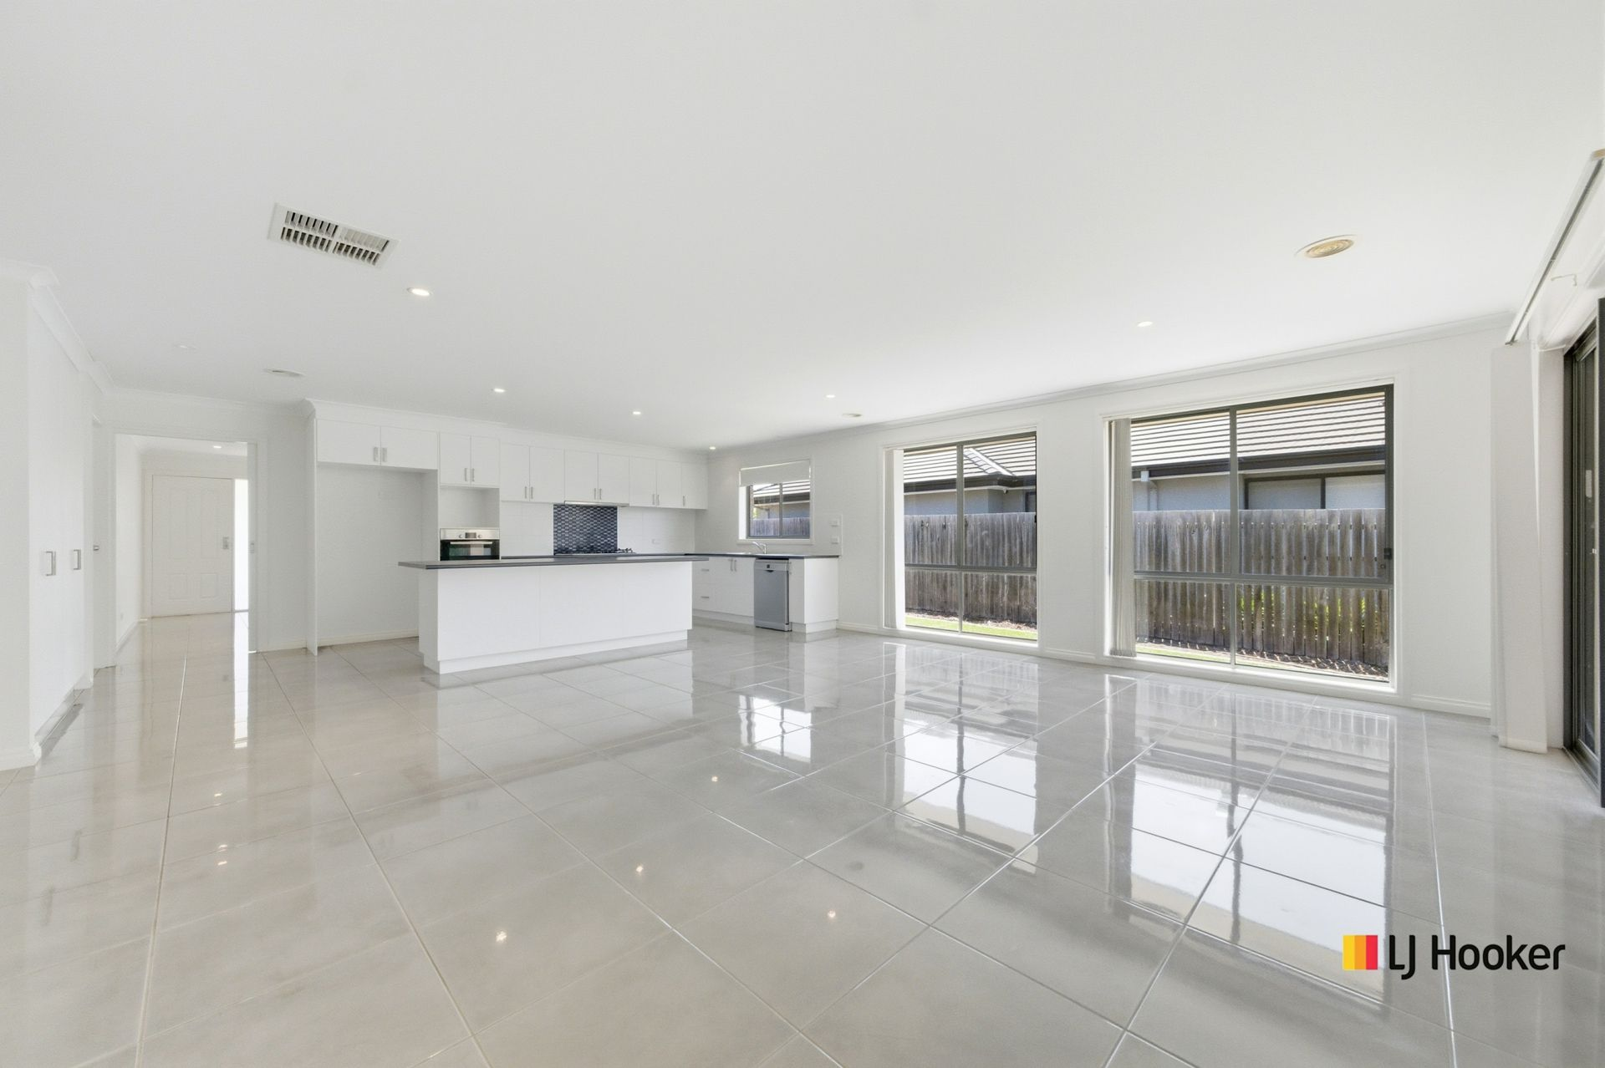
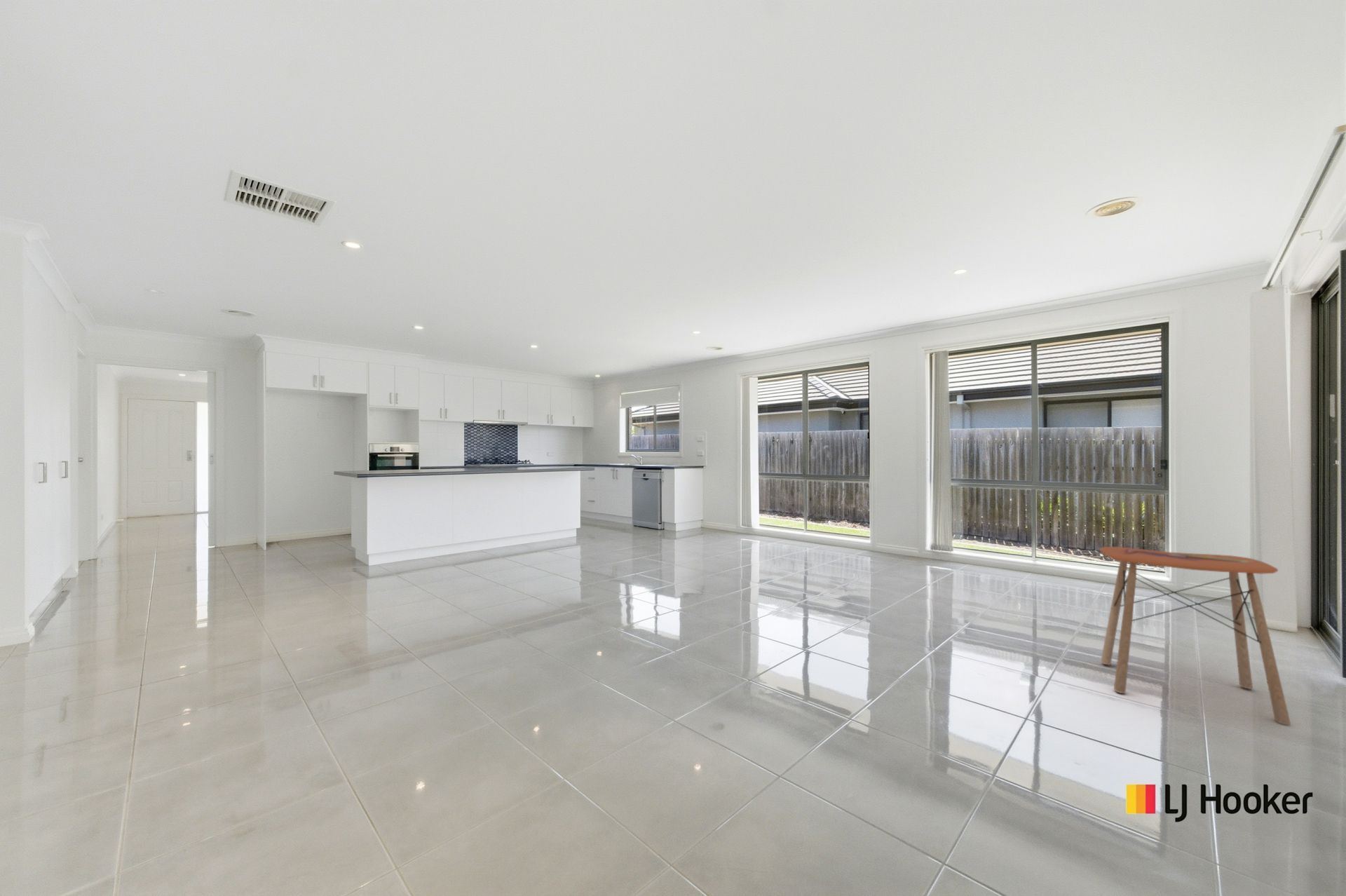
+ side table (1178, 609)
